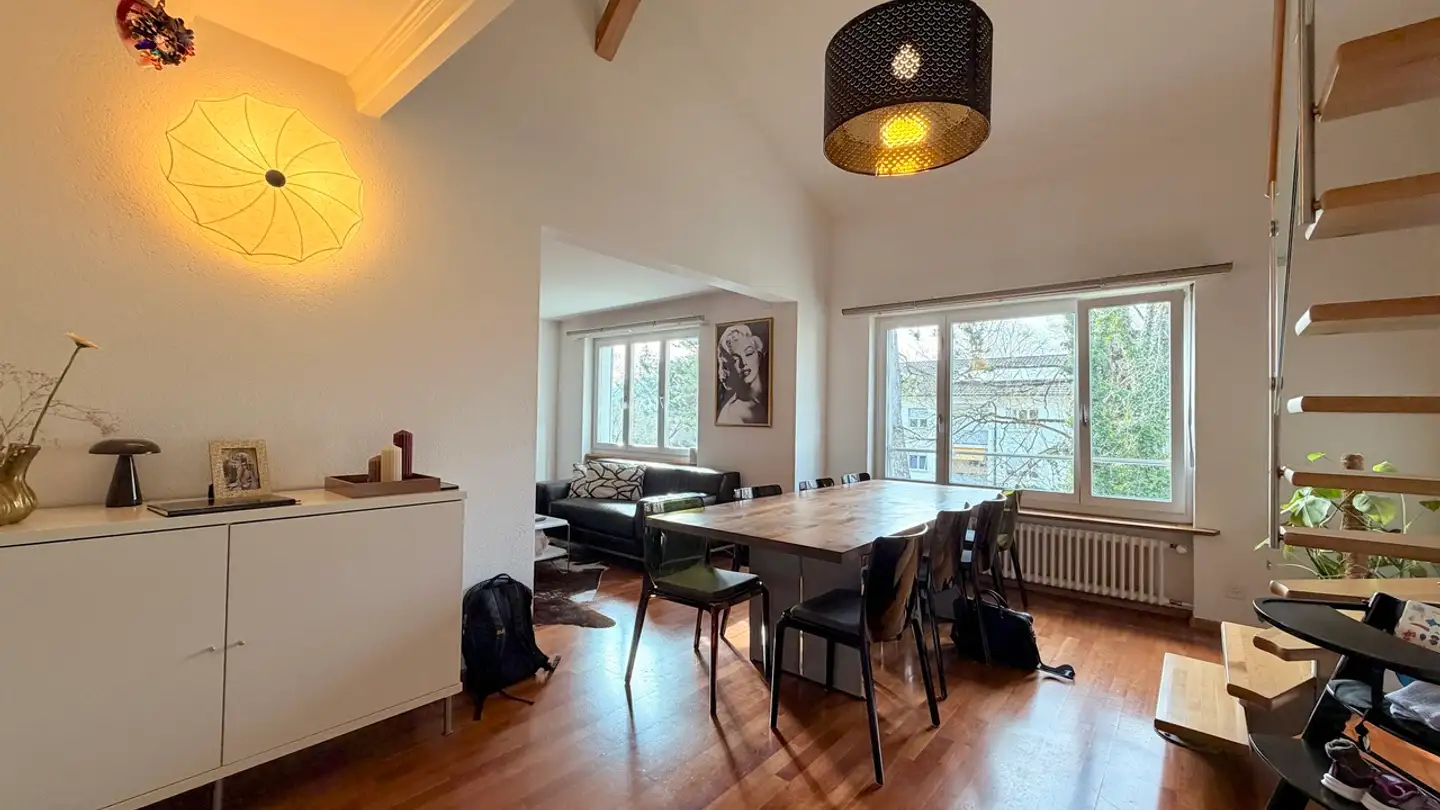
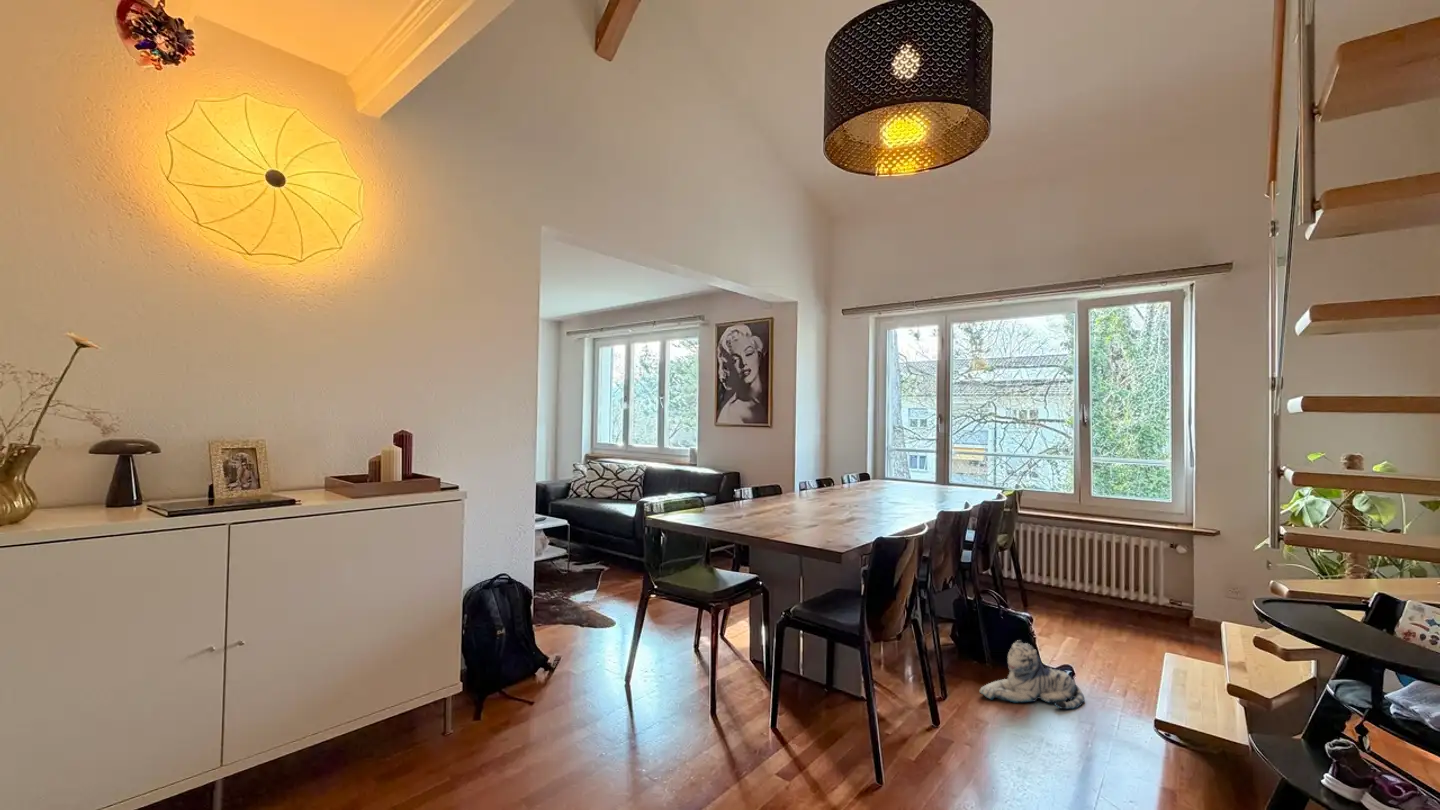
+ plush toy (1032, 671)
